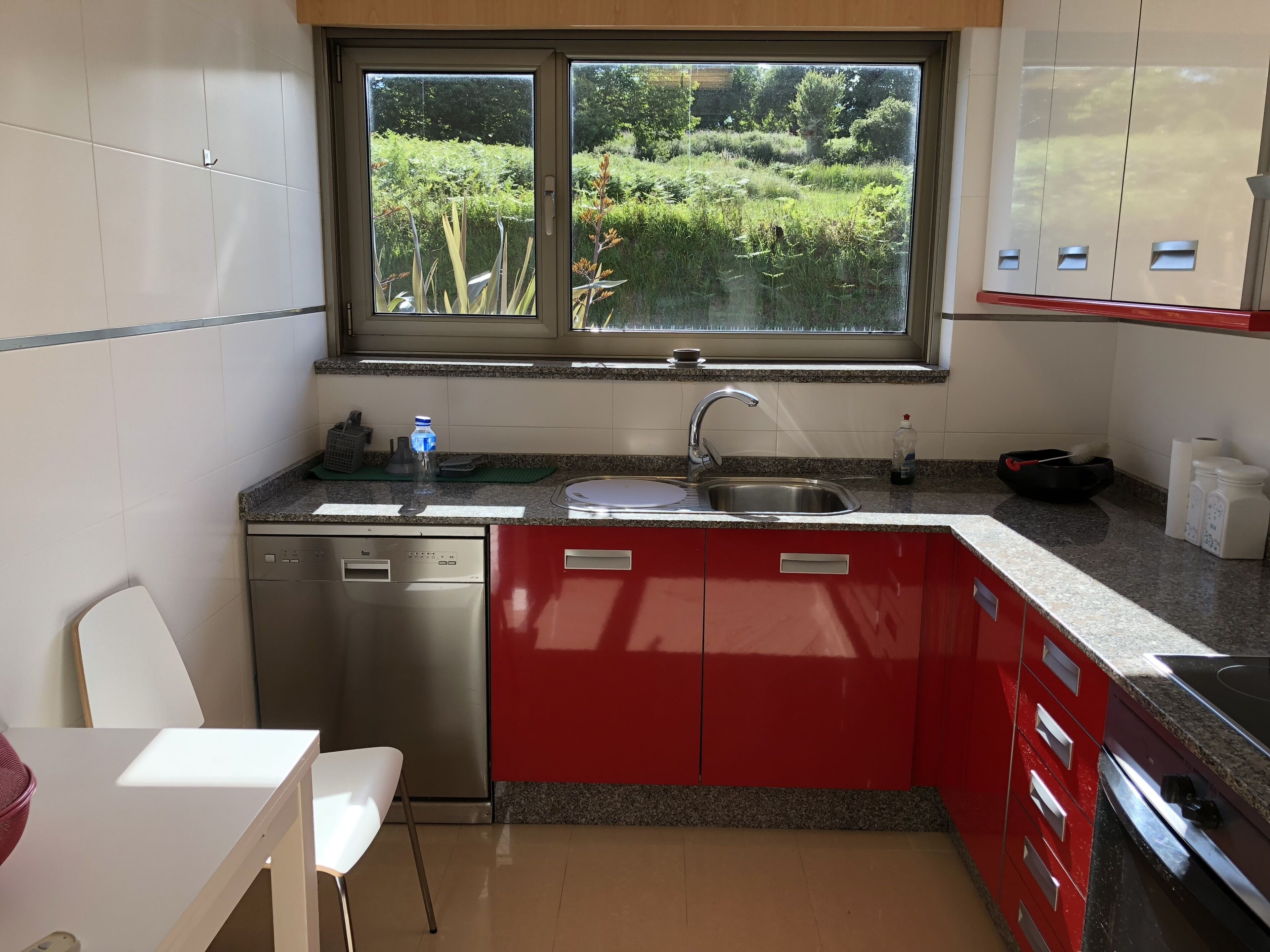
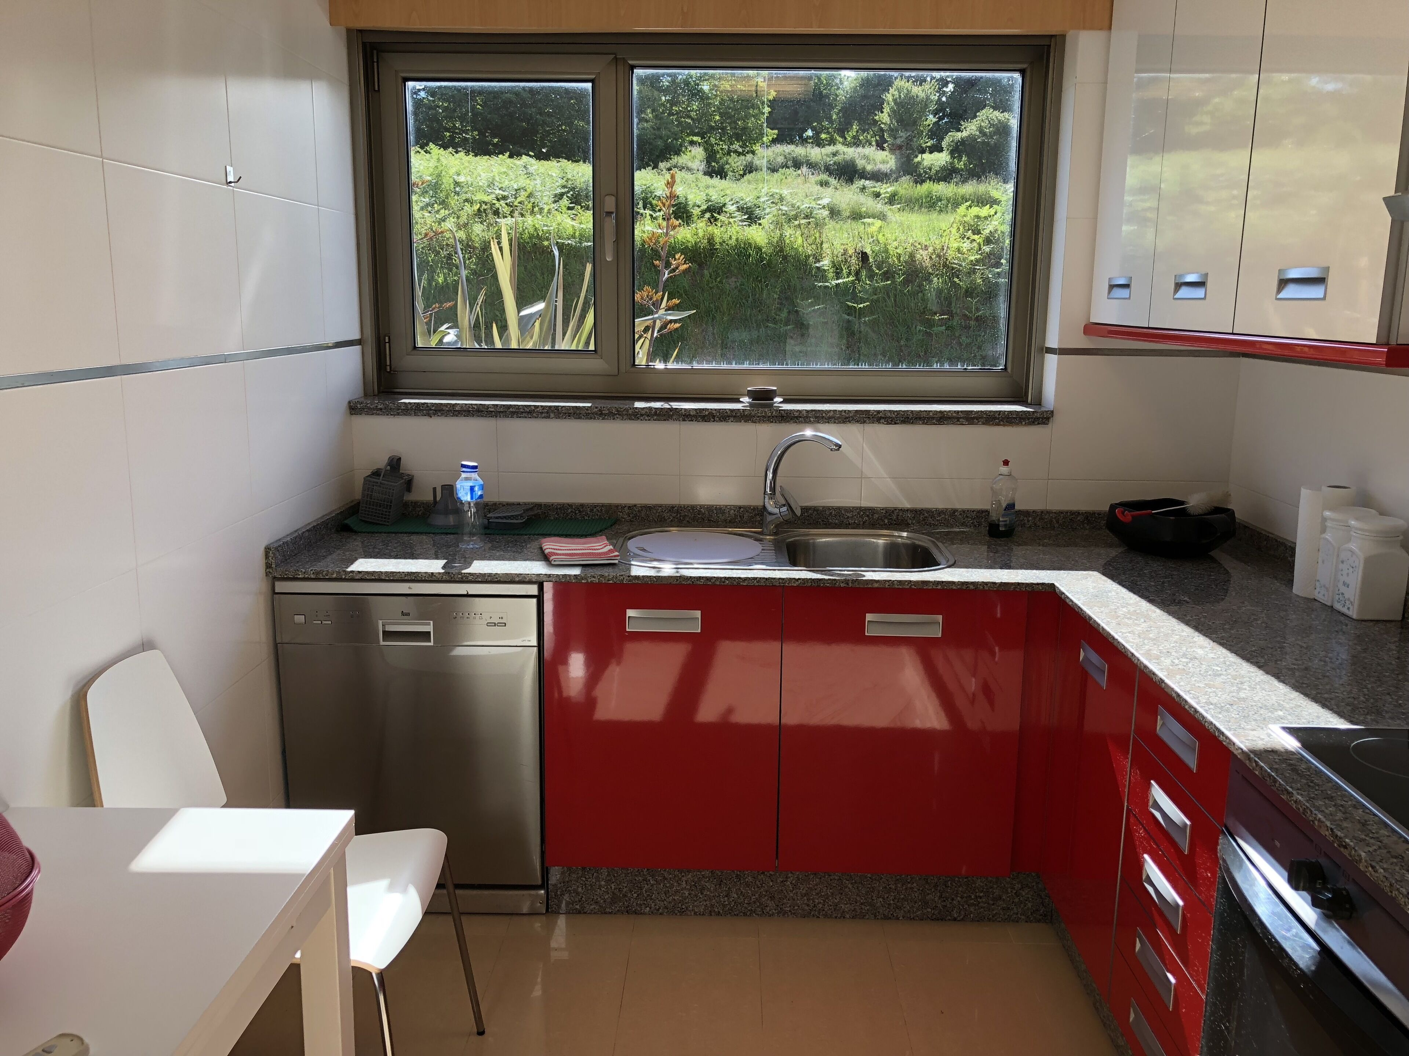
+ dish towel (579, 550)
